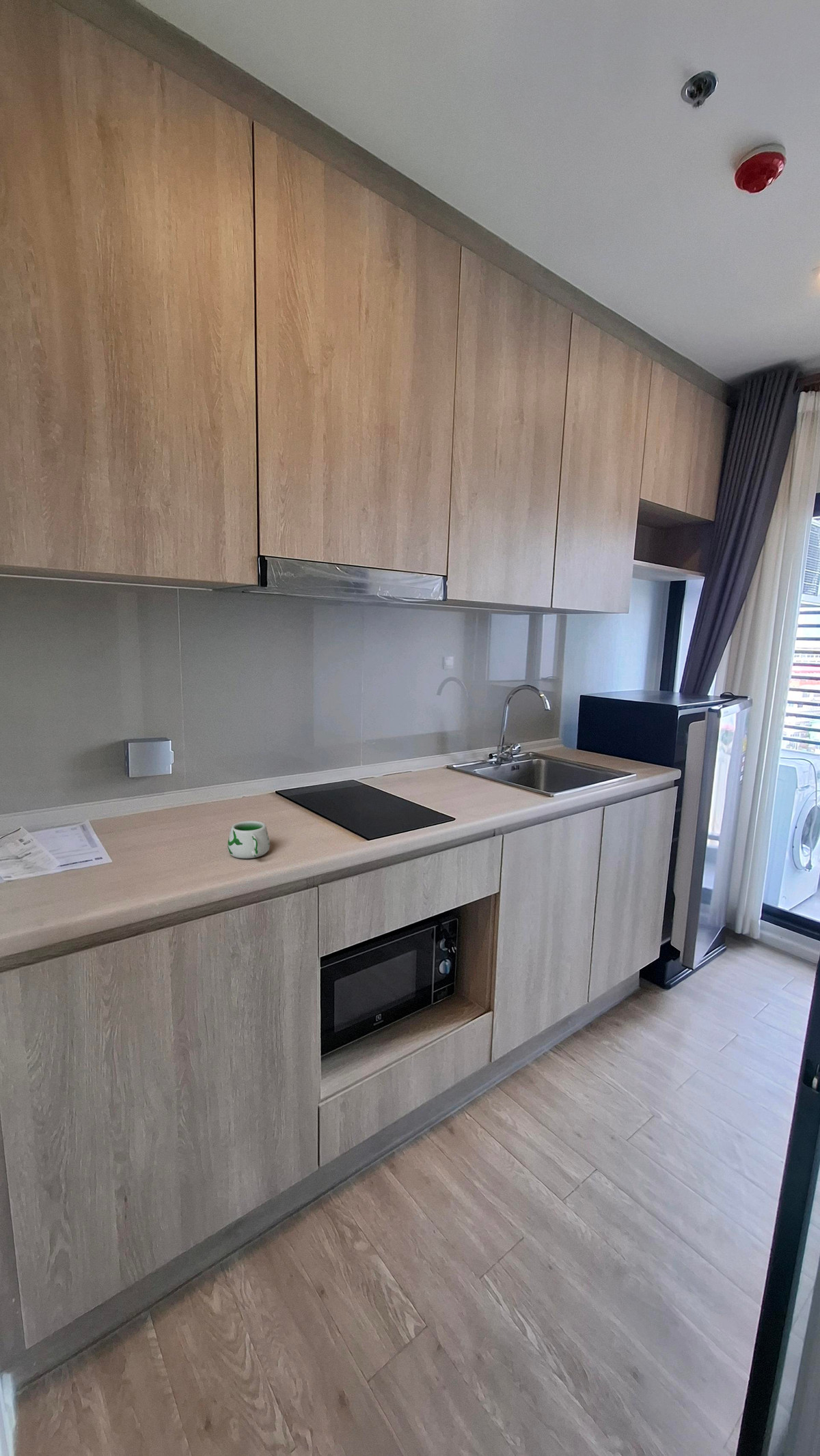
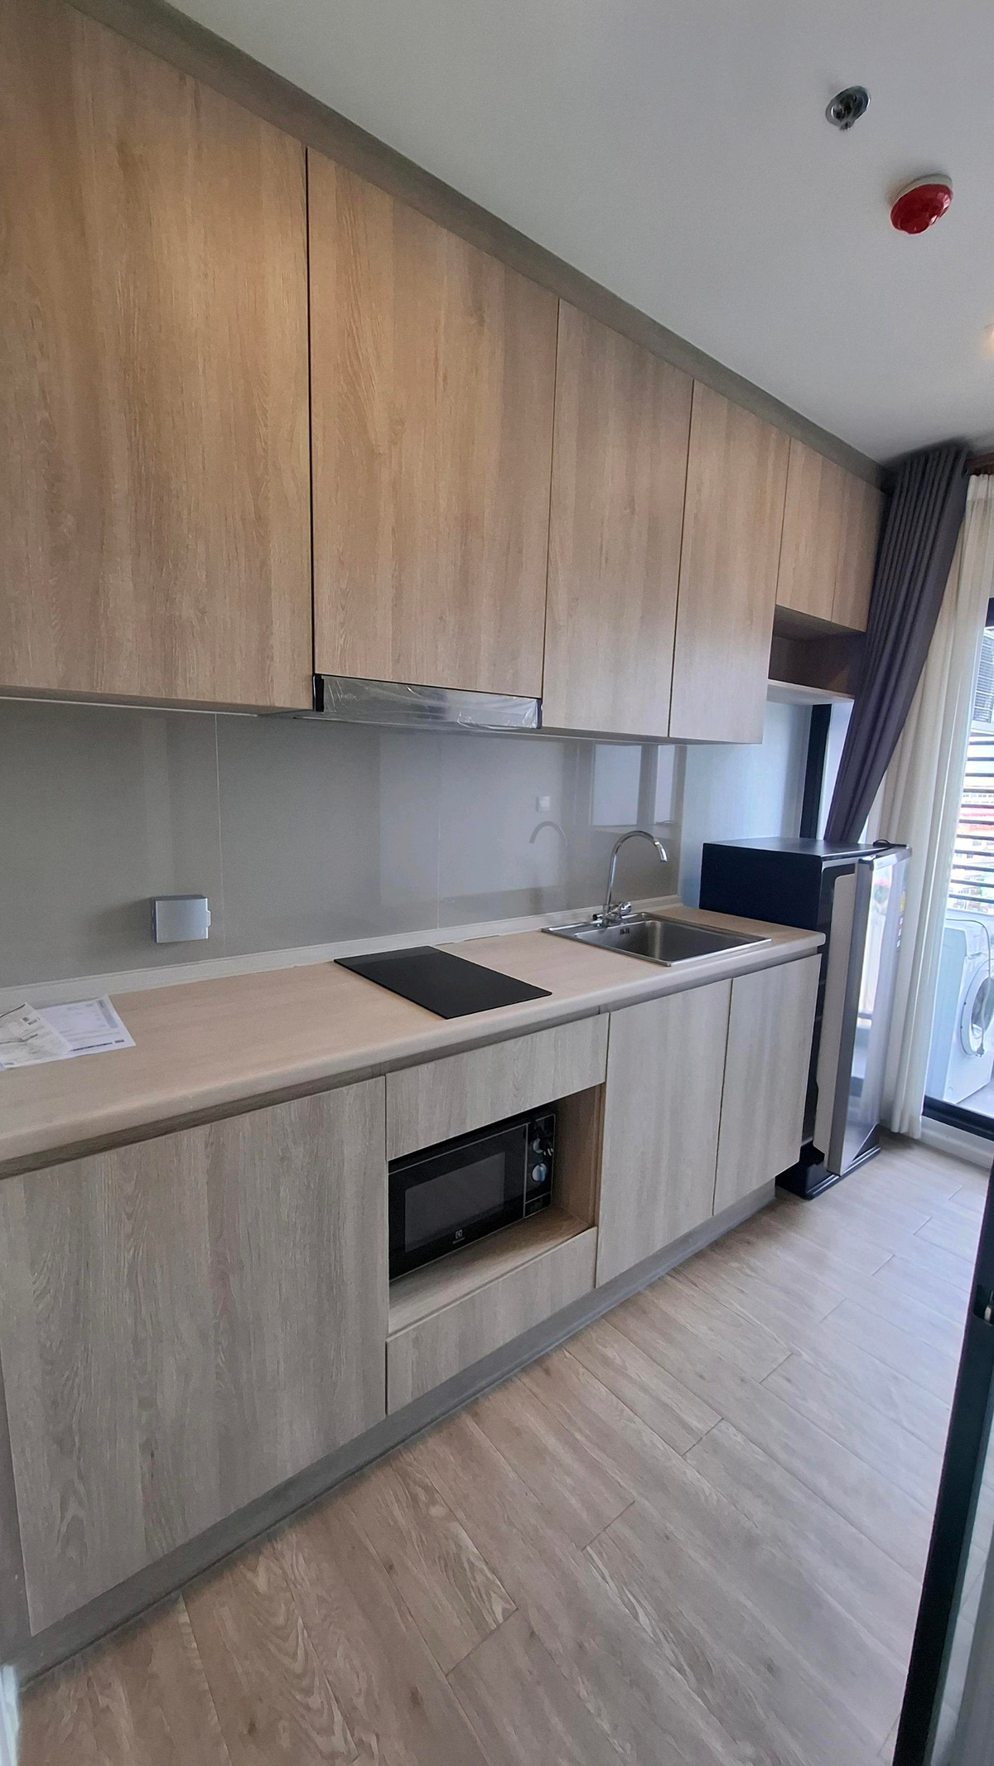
- mug (250, 841)
